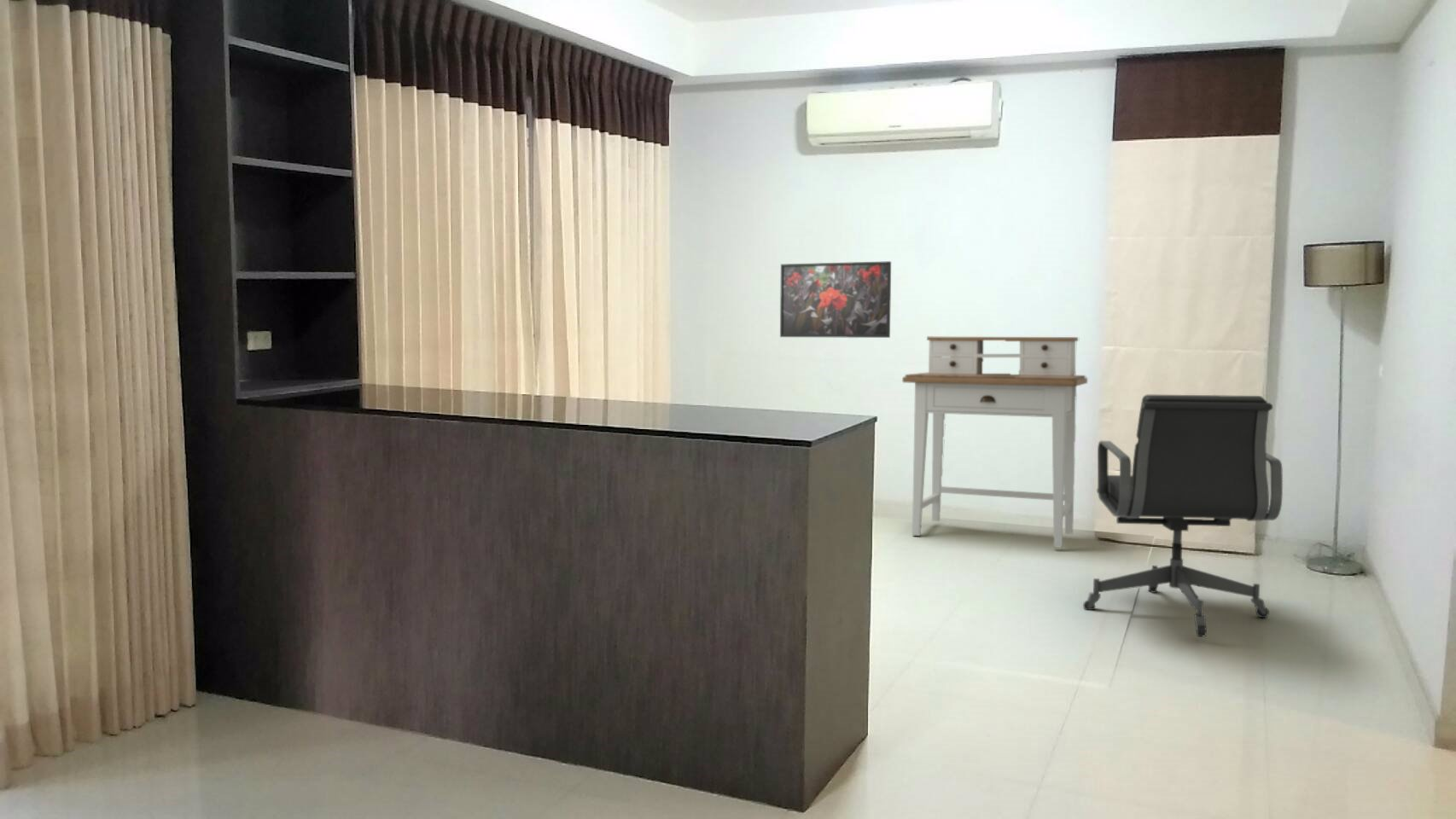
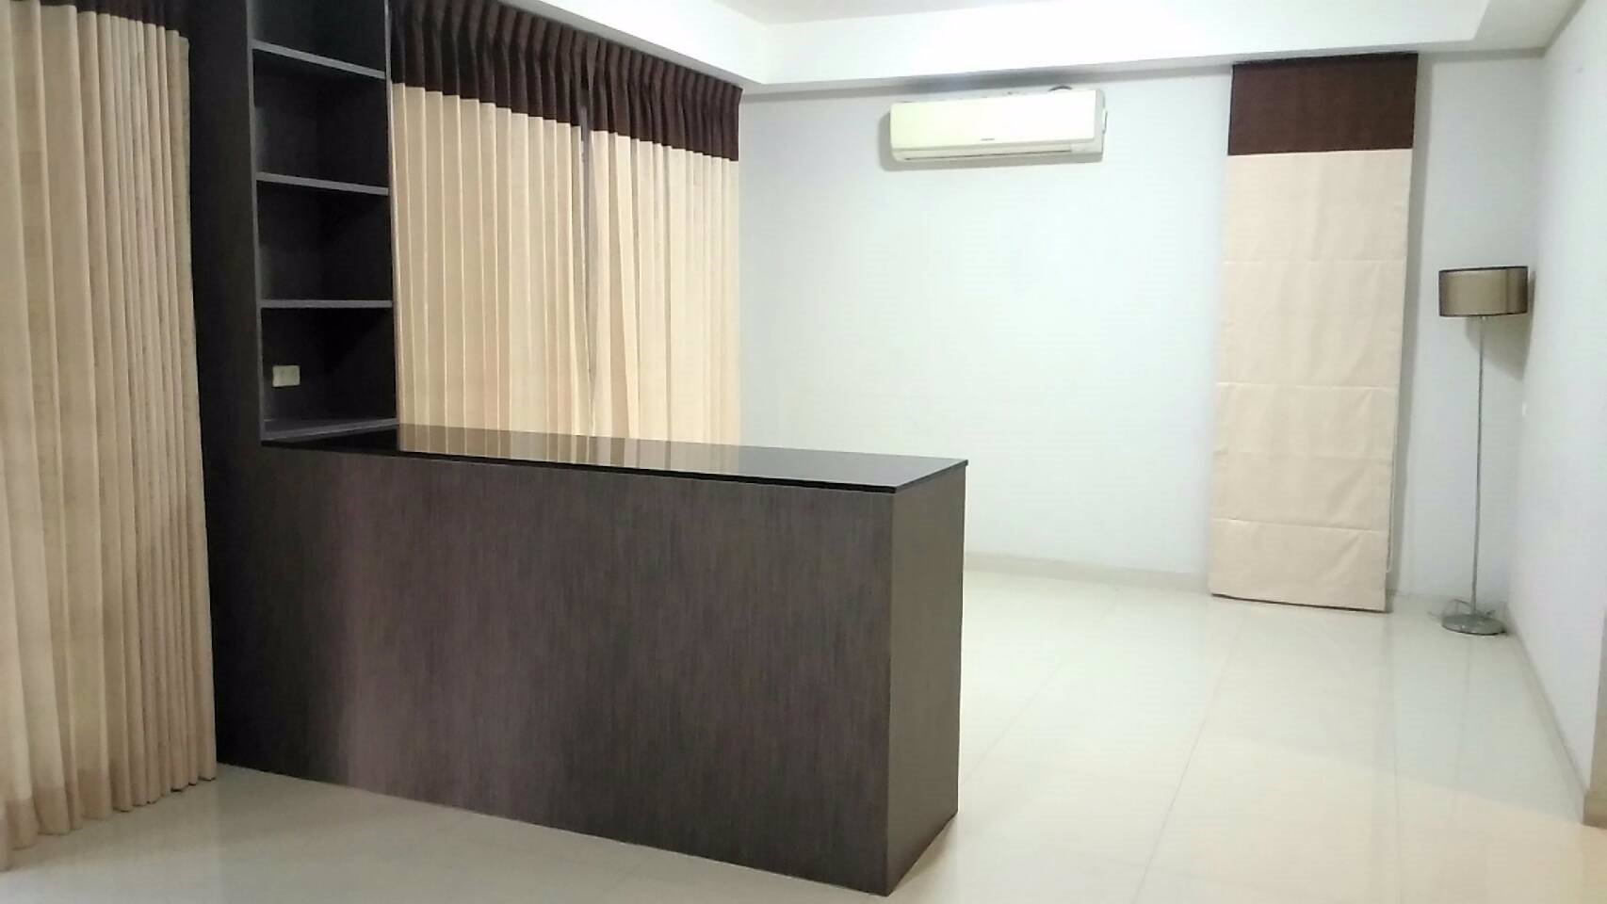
- office chair (1178, 503)
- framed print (834, 299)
- desk (994, 415)
